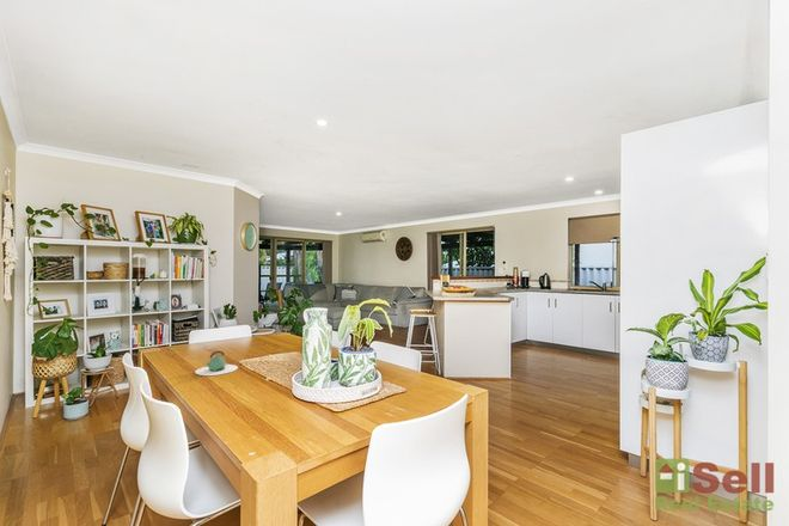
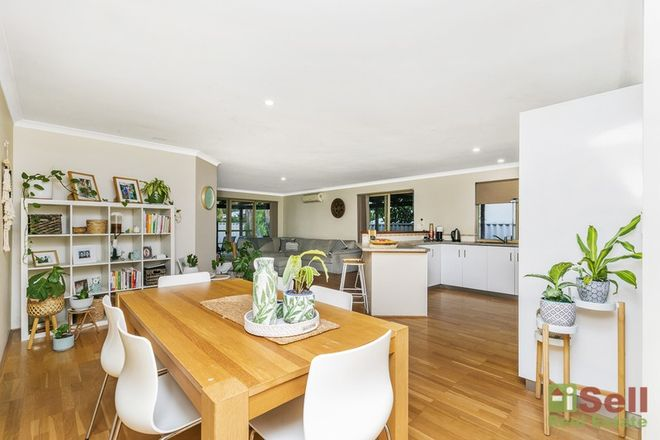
- teapot (216, 360)
